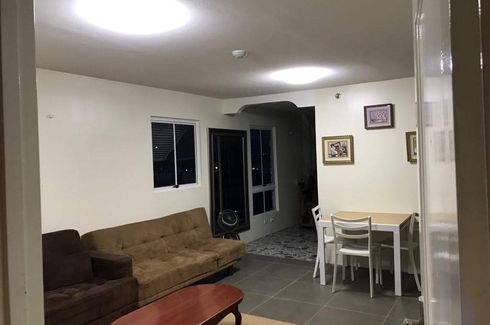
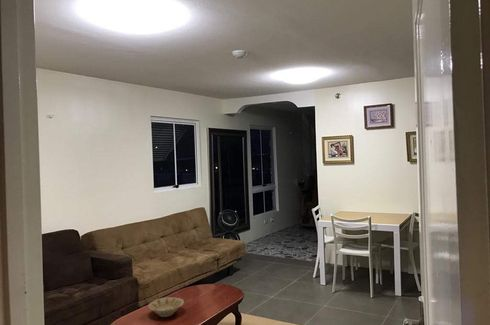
+ bowl (166, 308)
